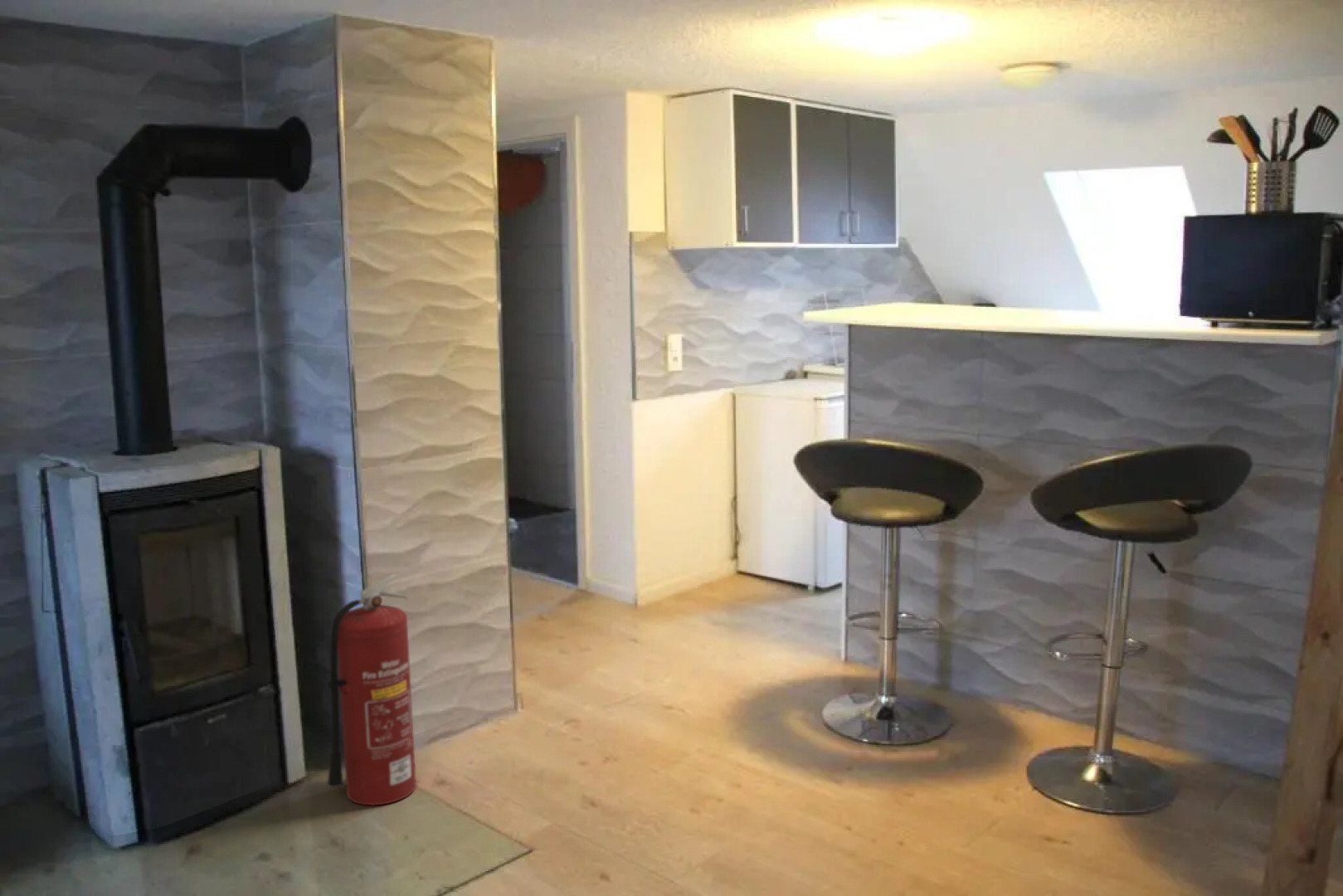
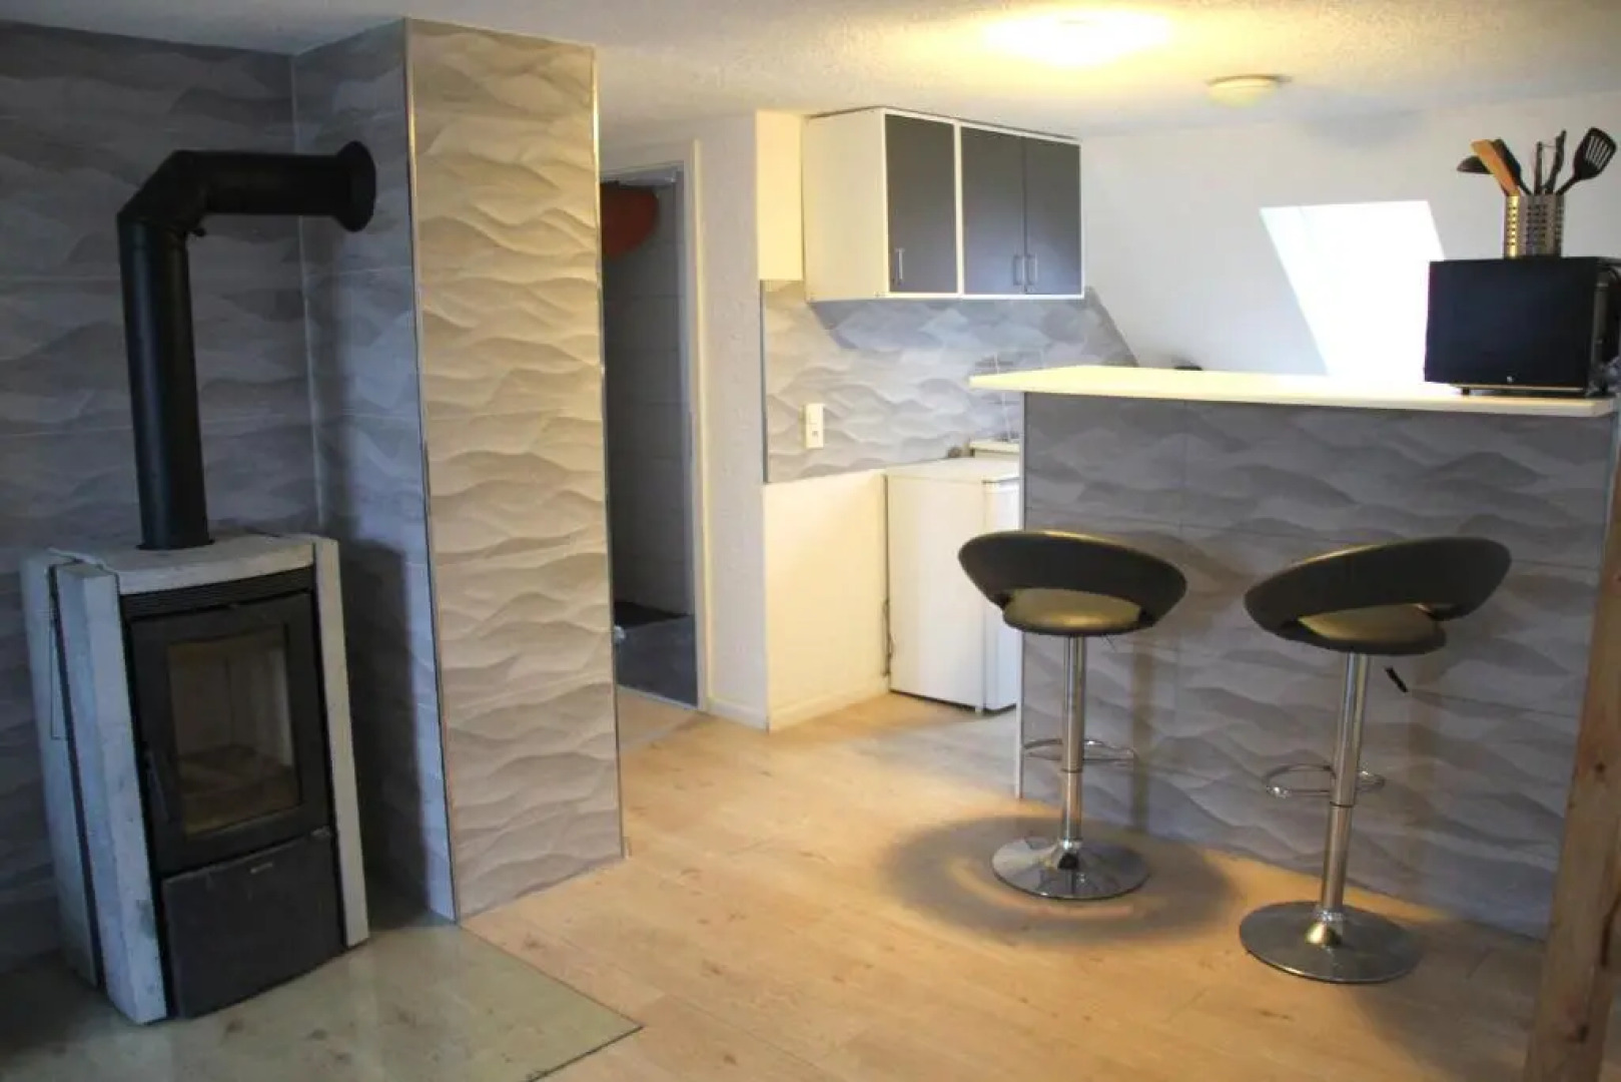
- fire extinguisher (366, 689)
